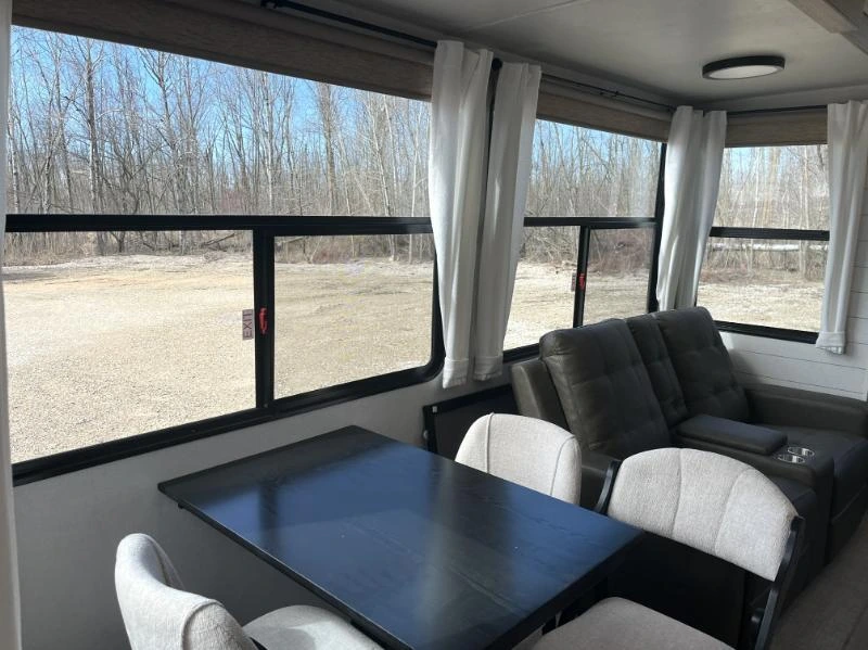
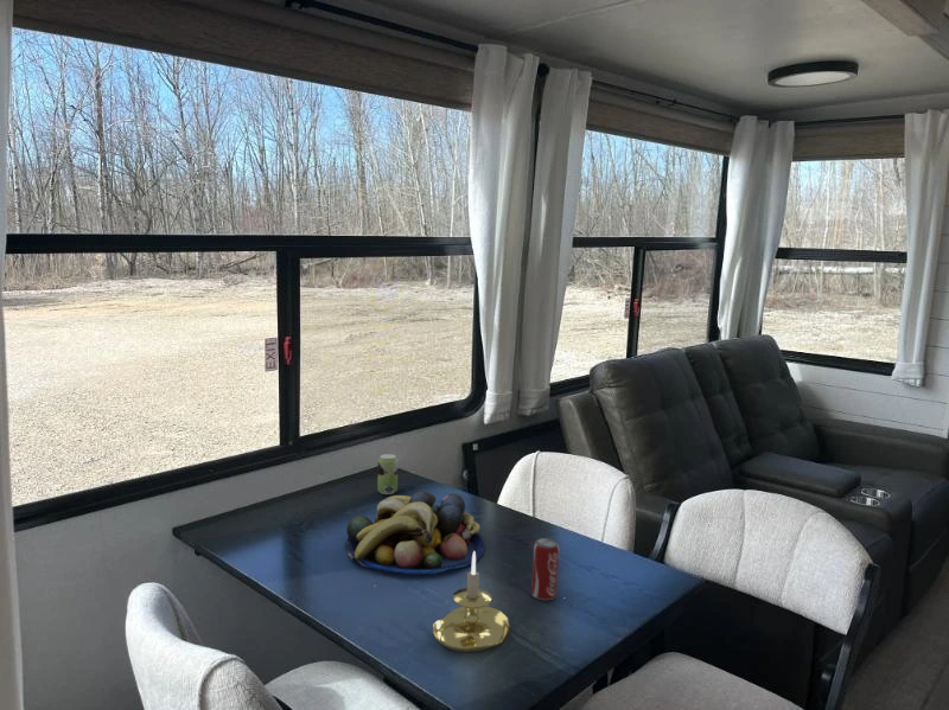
+ fruit bowl (418, 522)
+ beverage can (544, 568)
+ candle holder (467, 595)
+ beverage can (387, 474)
